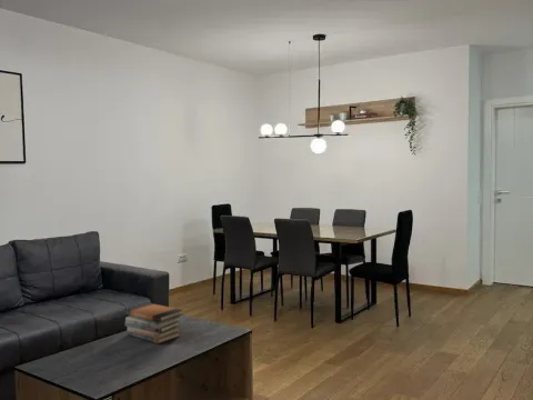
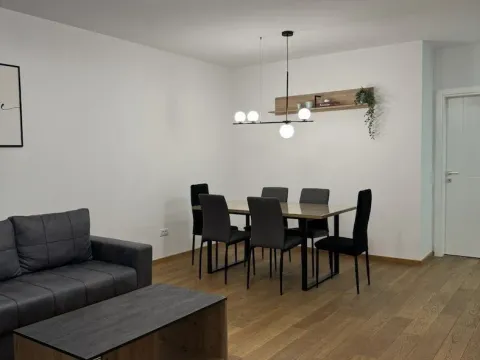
- book stack (153, 322)
